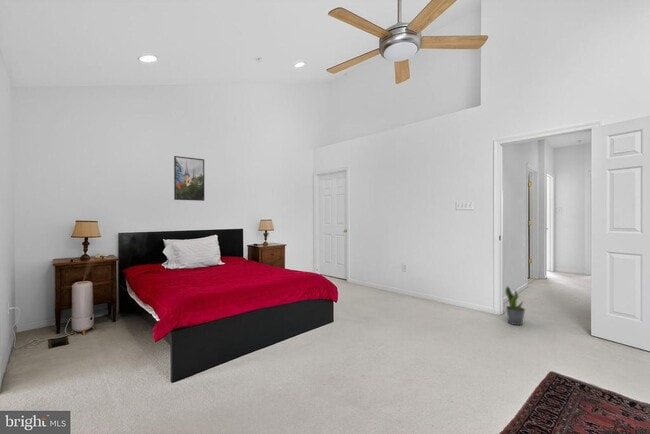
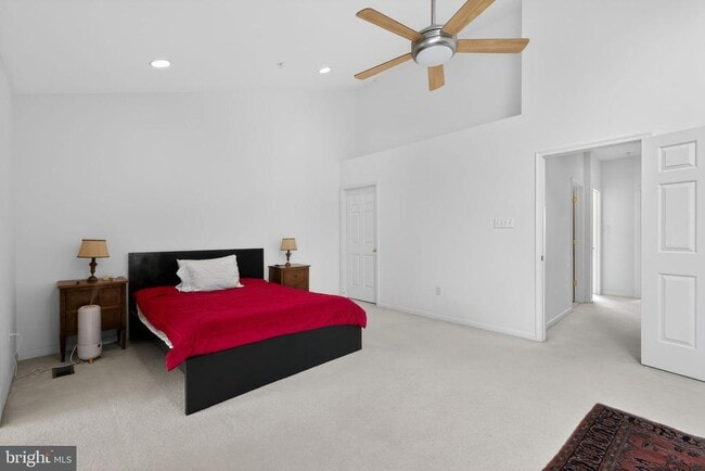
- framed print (189, 179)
- potted plant (515, 304)
